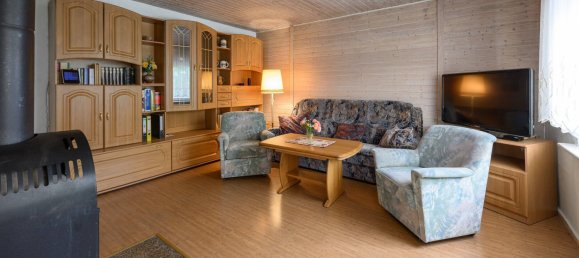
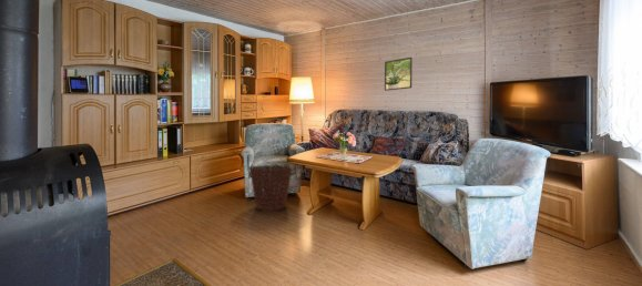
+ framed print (397, 74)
+ basket (271, 186)
